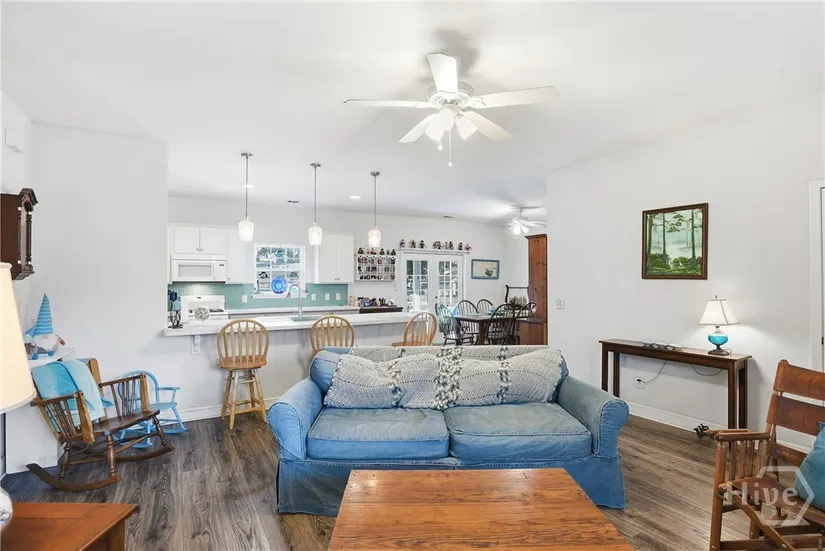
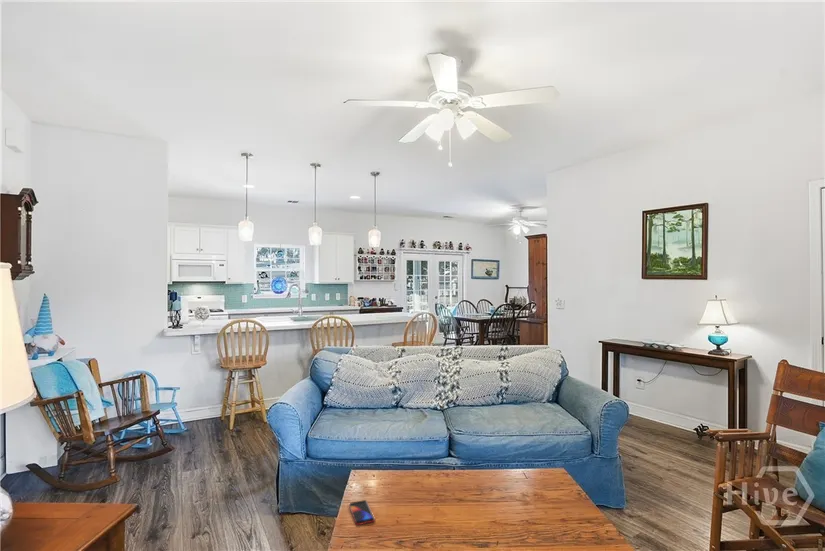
+ smartphone (361, 512)
